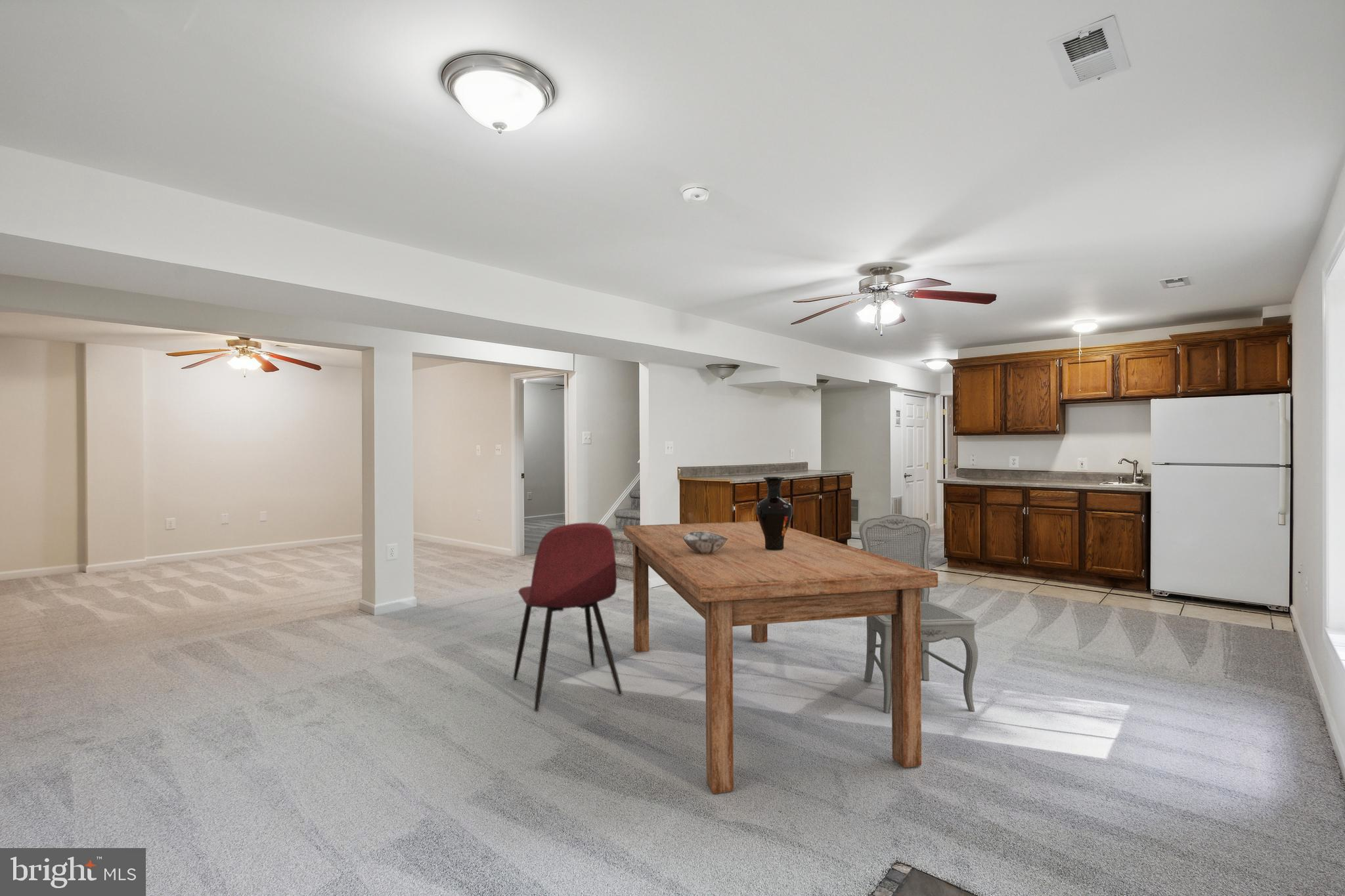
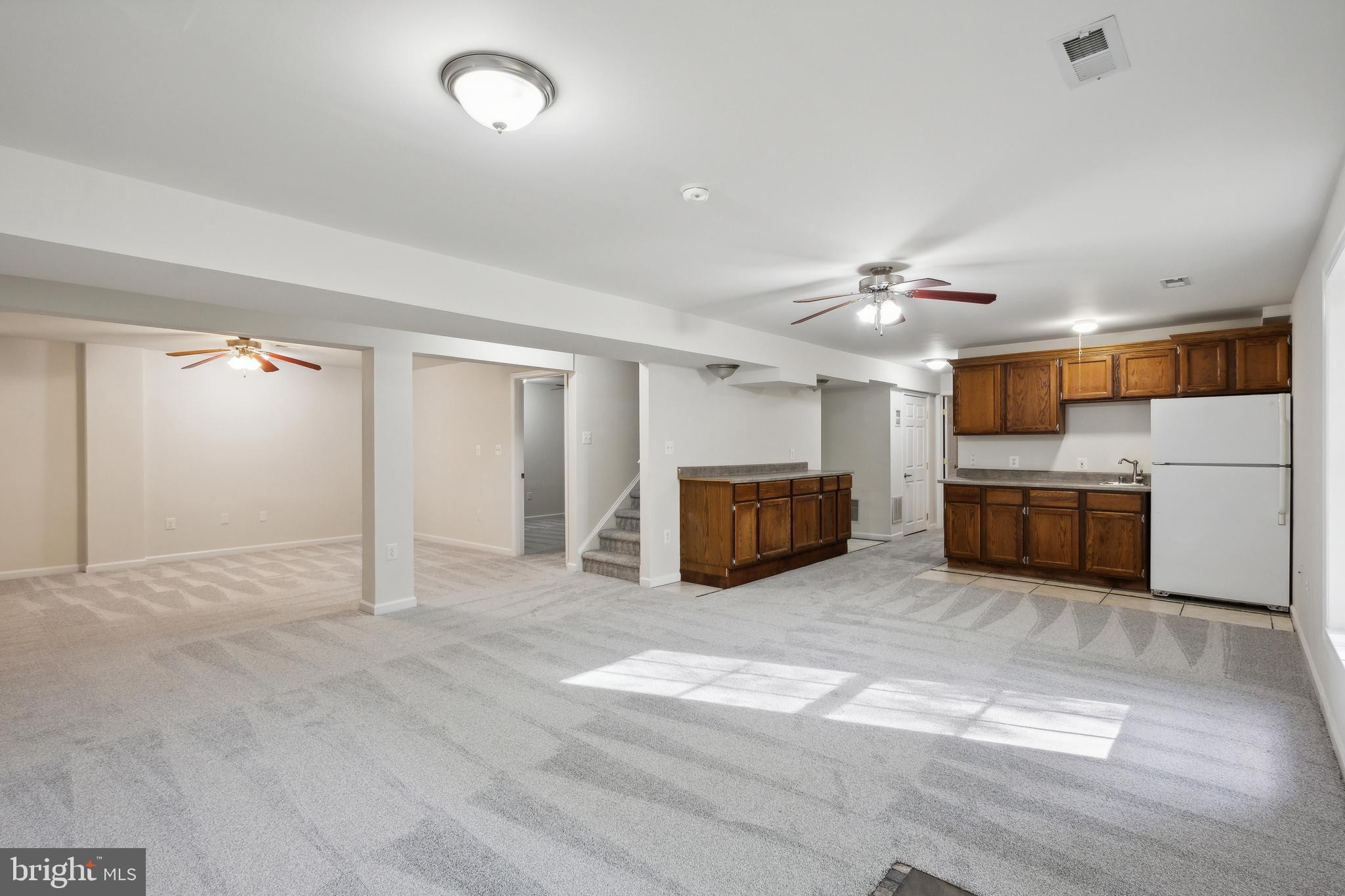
- vase (774, 513)
- decorative bowl (705, 543)
- dining chair (921, 607)
- dining table (744, 618)
- dining chair (567, 603)
